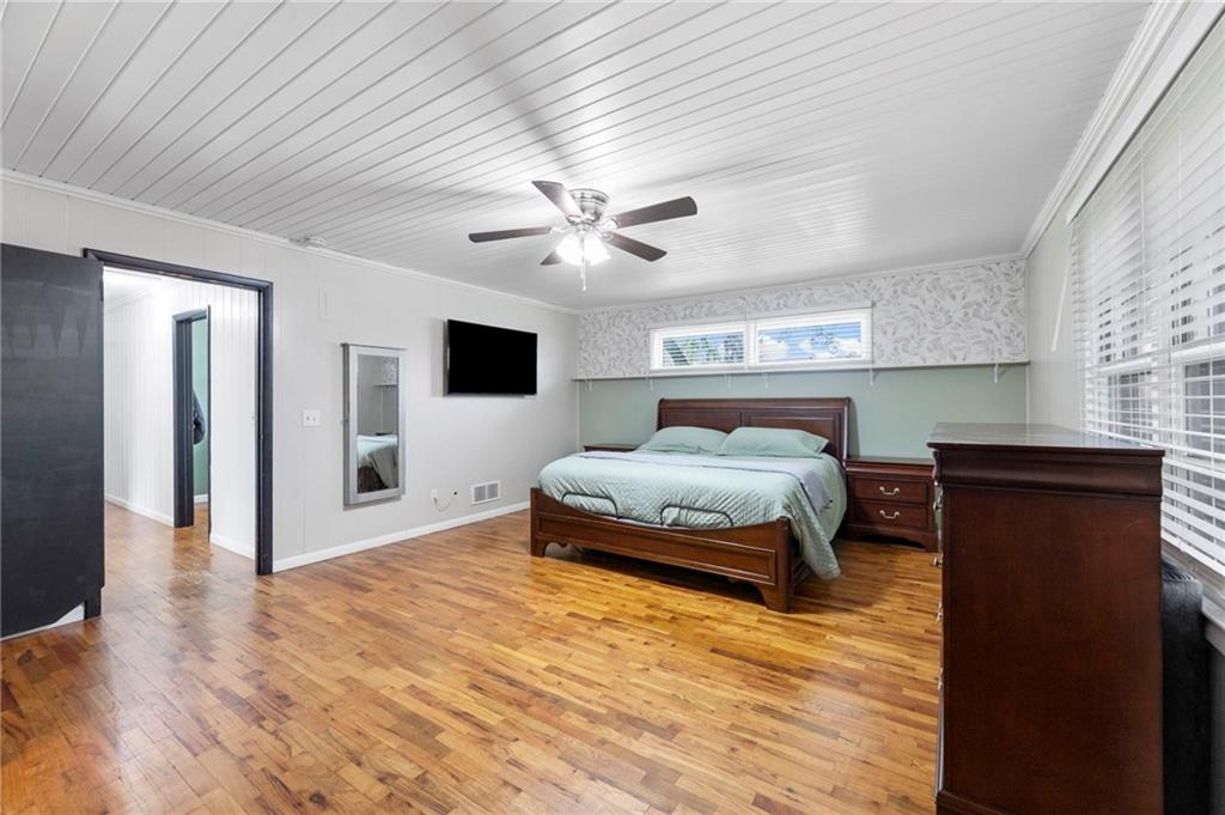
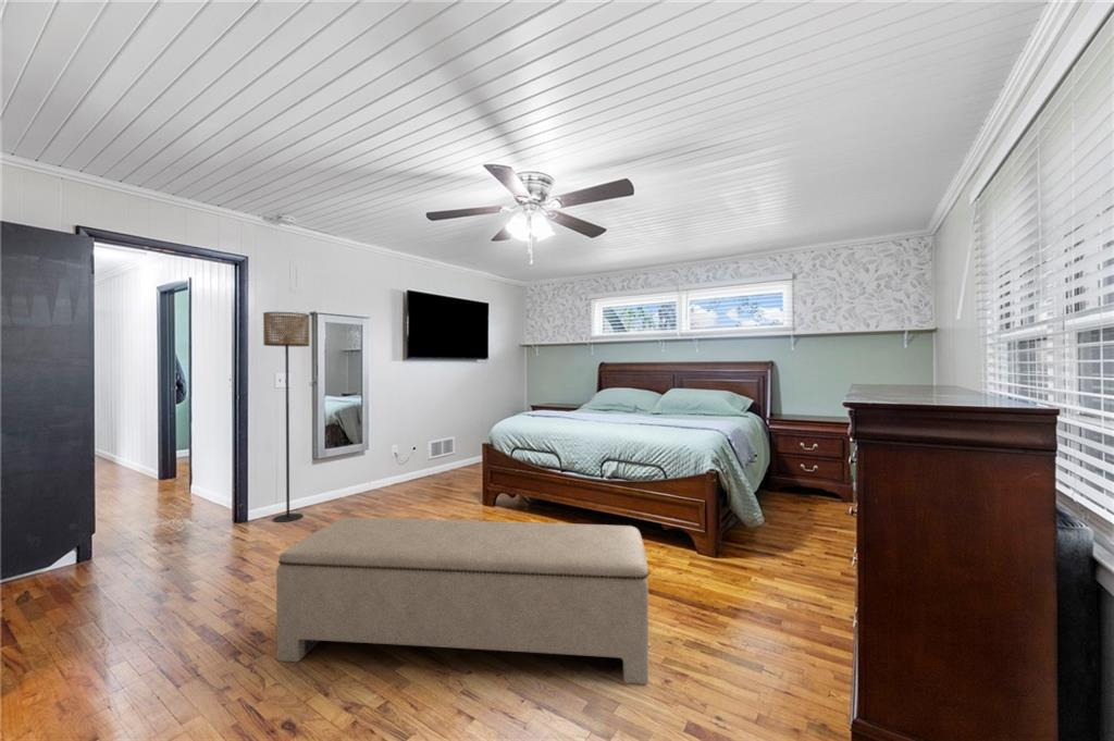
+ floor lamp (287, 416)
+ bench (471, 586)
